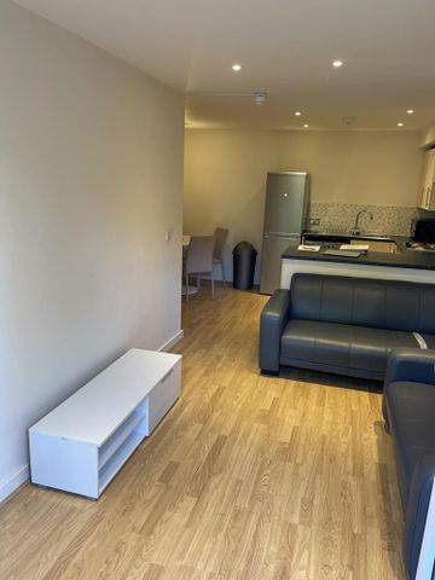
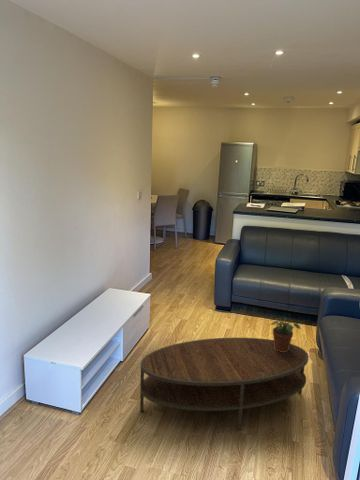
+ coffee table (225, 379)
+ potted plant (283, 334)
